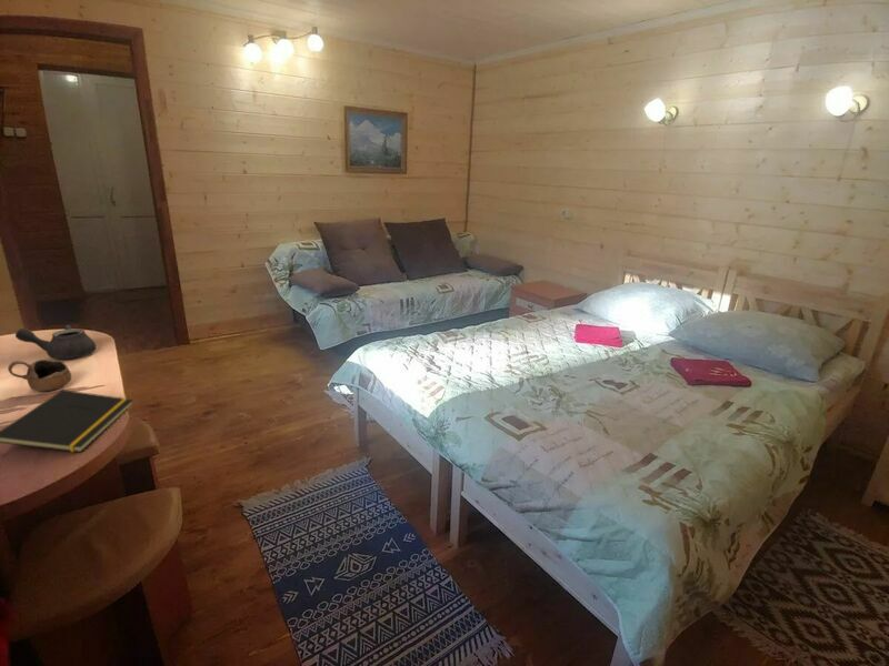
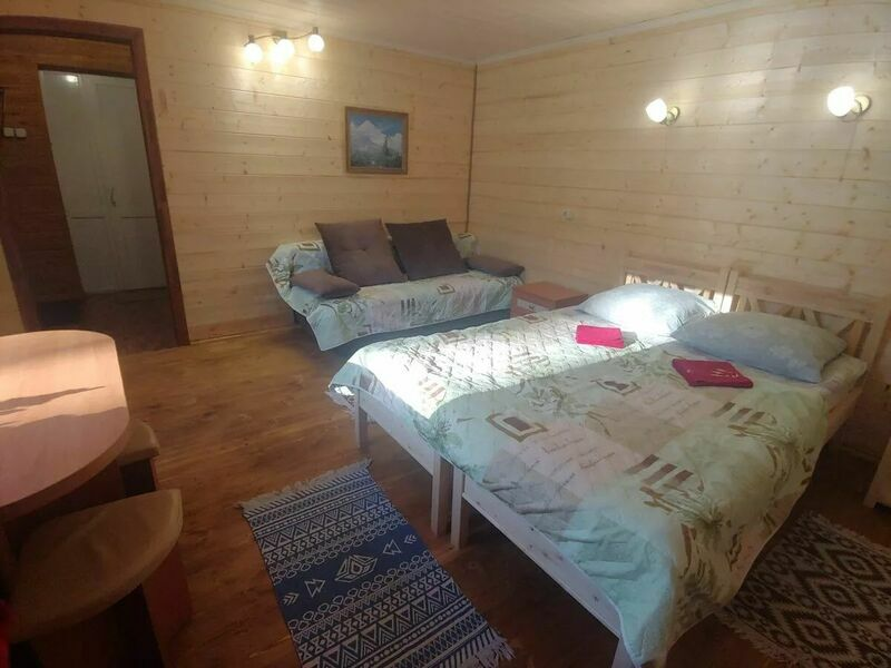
- teapot (57, 340)
- cup (41, 372)
- notepad (70, 417)
